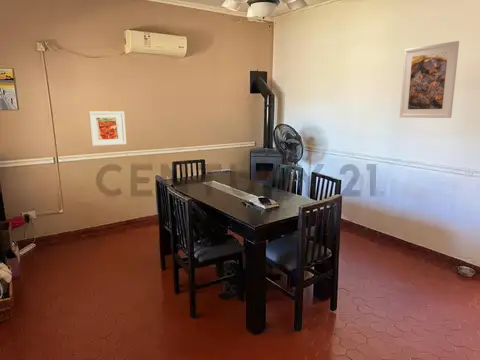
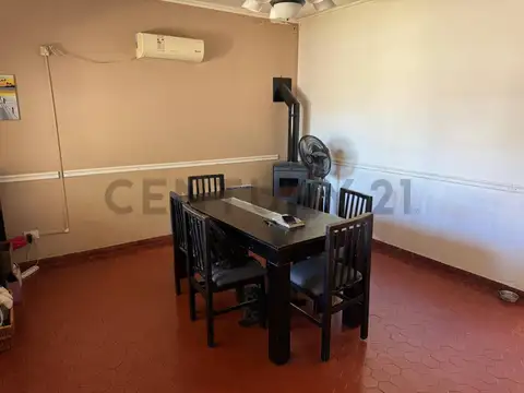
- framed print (108, 128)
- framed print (427, 82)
